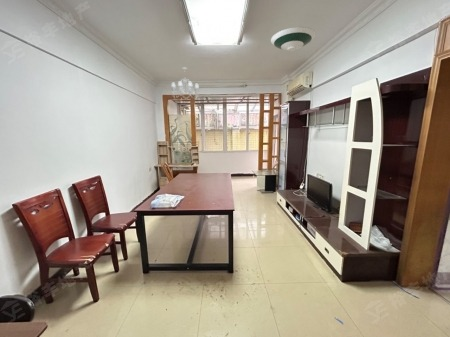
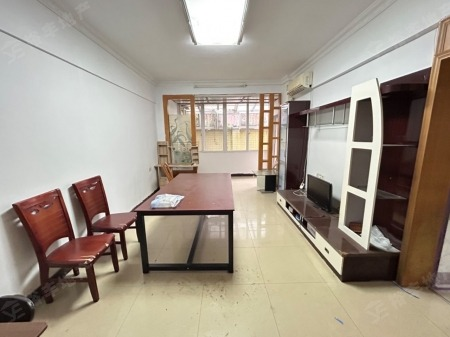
- chandelier (186, 84)
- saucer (292, 43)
